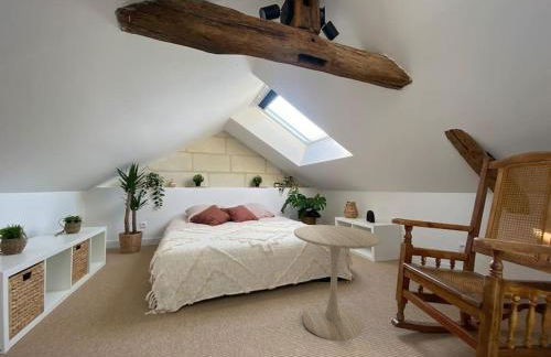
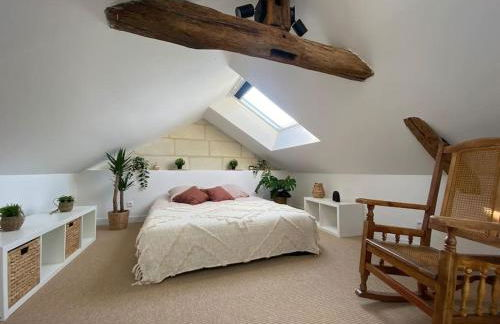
- side table (334, 278)
